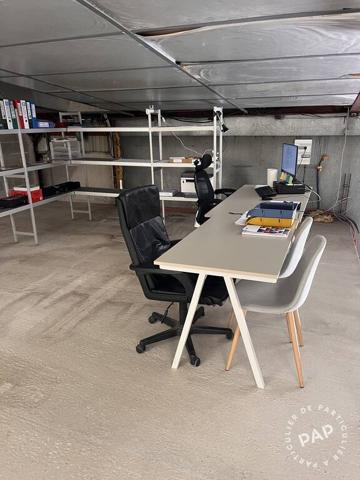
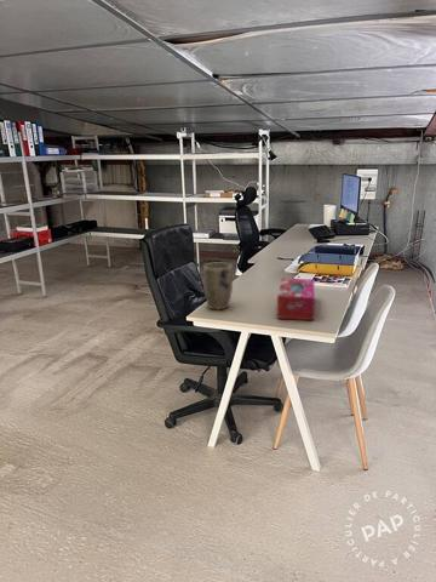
+ plant pot (218, 286)
+ tissue box (296, 297)
